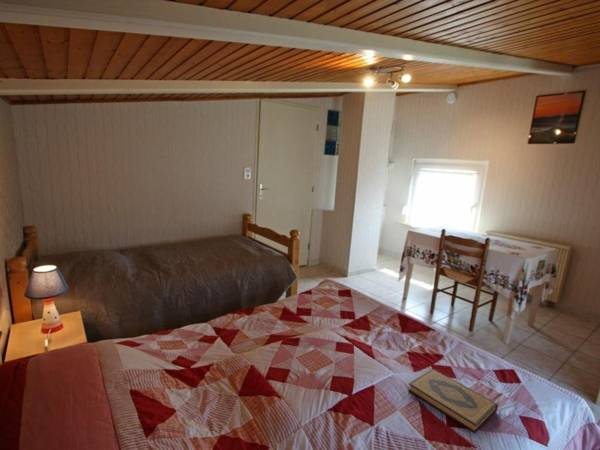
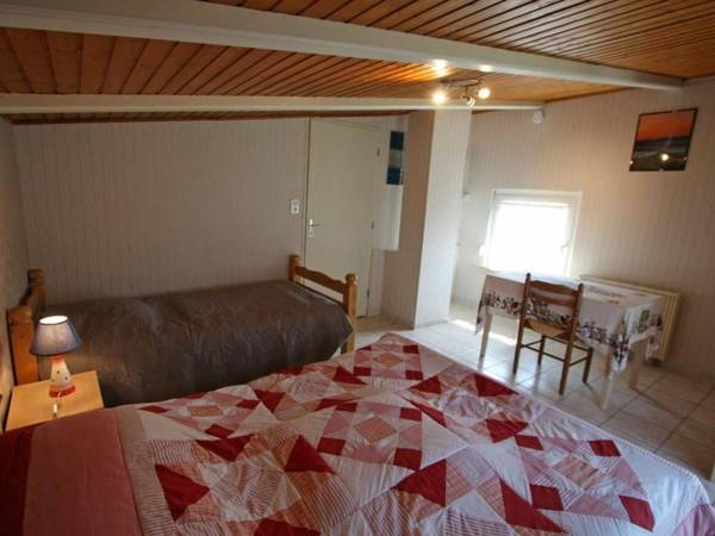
- hardback book (451, 396)
